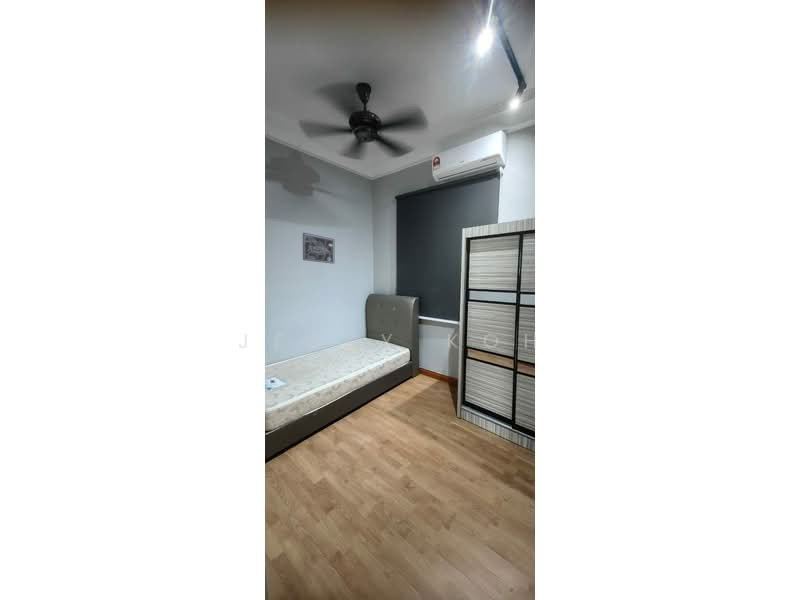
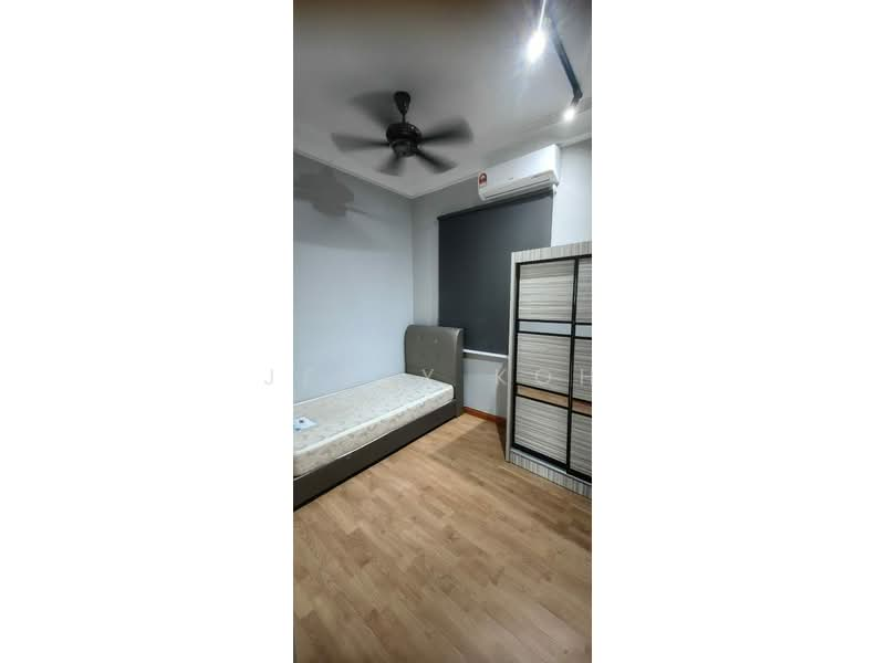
- wall art (319, 249)
